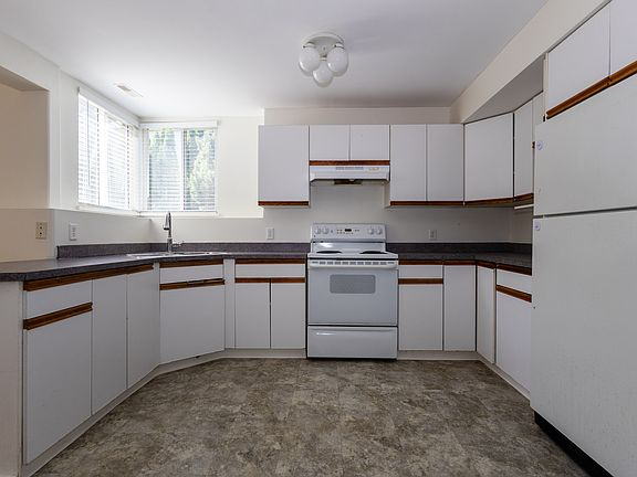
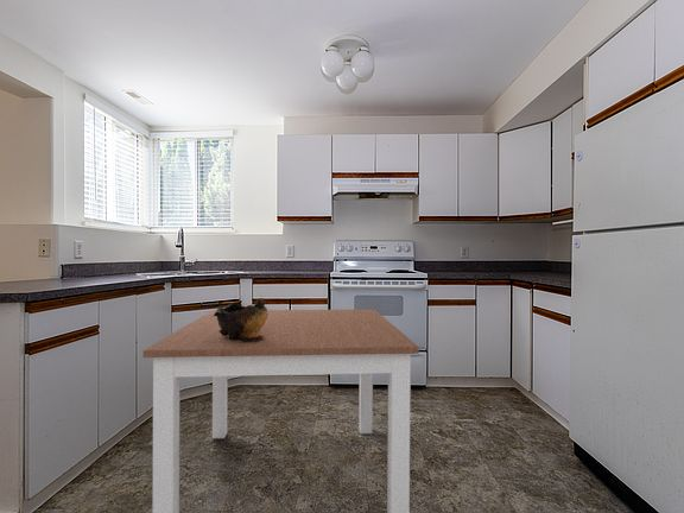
+ decorative bowl (240, 318)
+ dining table (290, 374)
